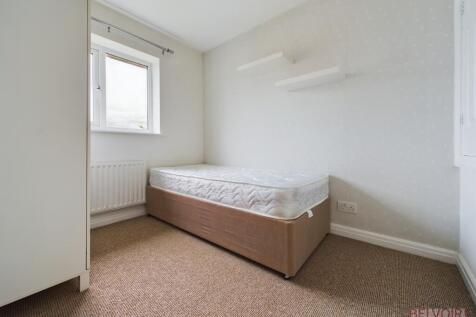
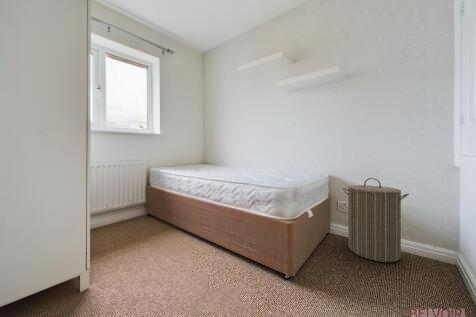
+ laundry hamper (373, 214)
